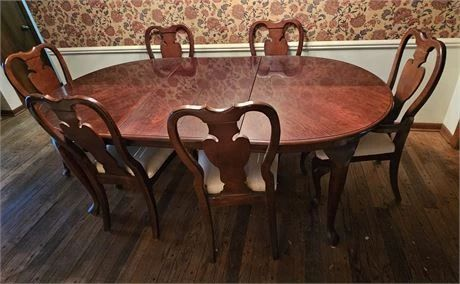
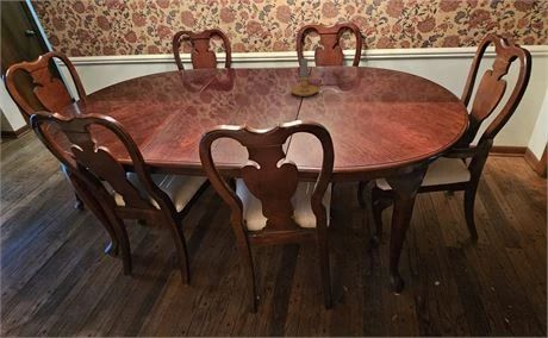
+ candle (307, 75)
